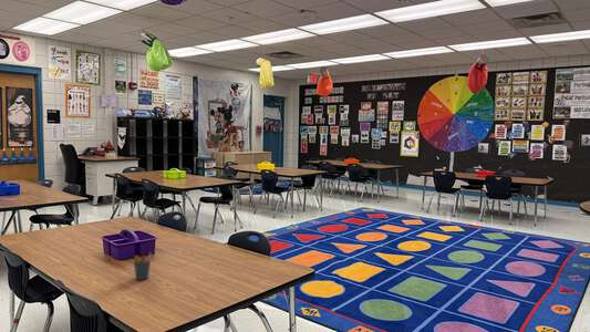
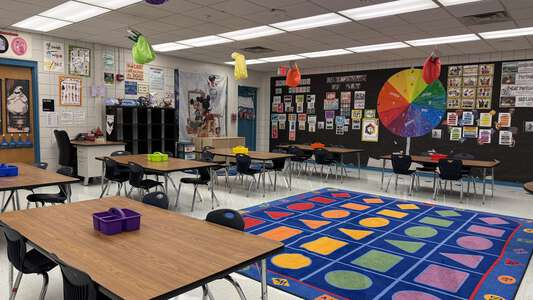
- pen holder (142, 264)
